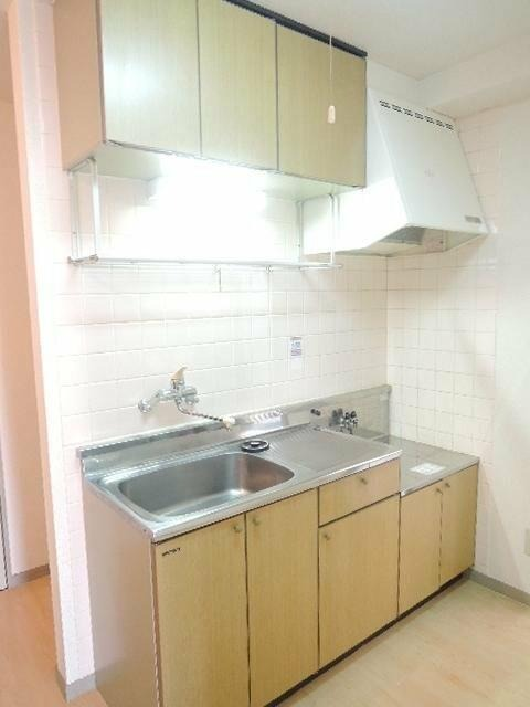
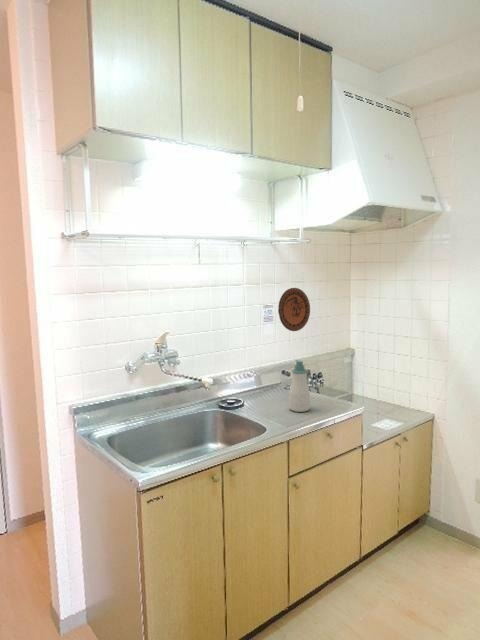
+ soap bottle (299, 385)
+ decorative plate (294, 309)
